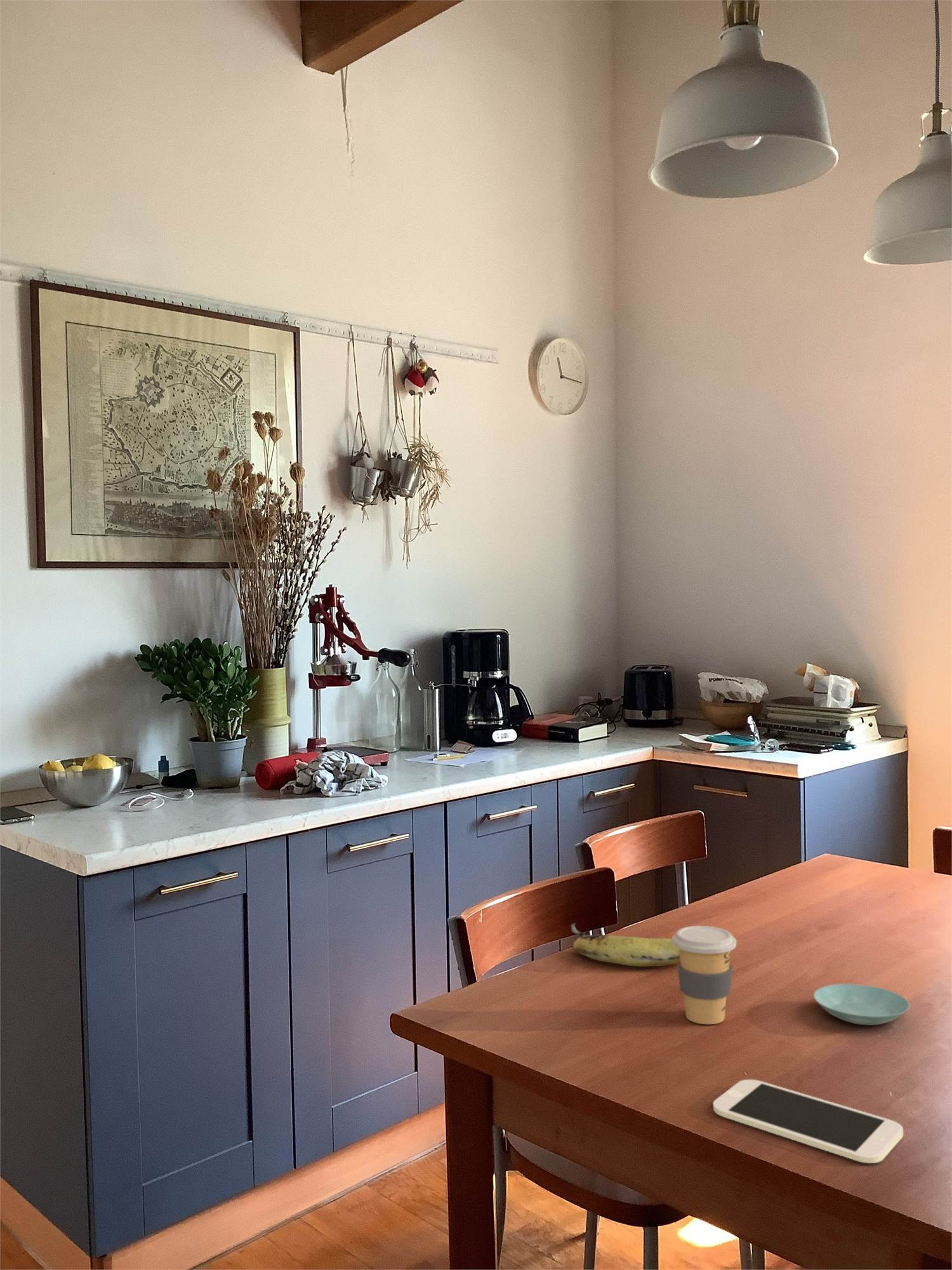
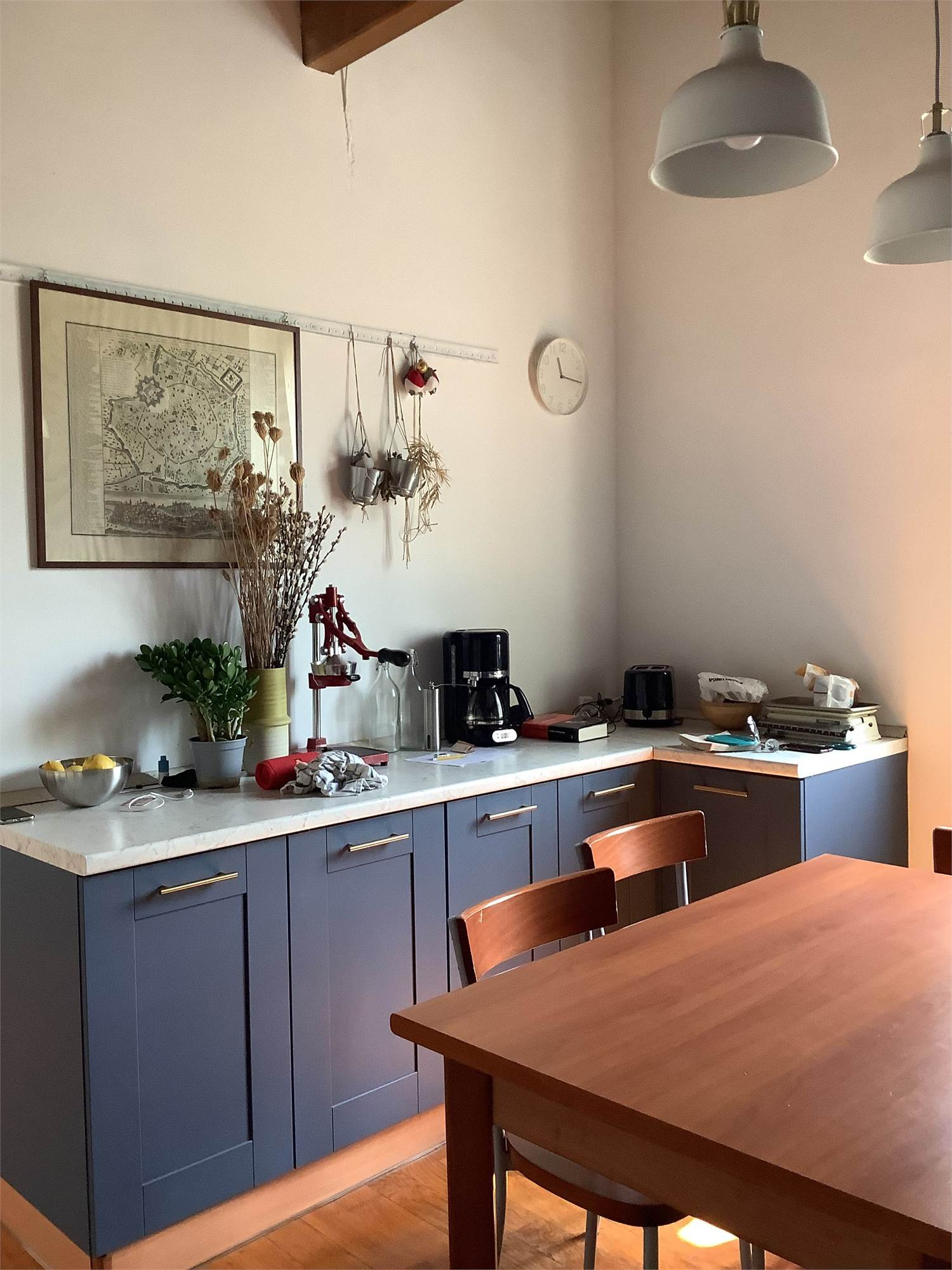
- saucer (861, 1007)
- coffee cup (704, 975)
- smartphone (805, 1118)
- fruit (621, 944)
